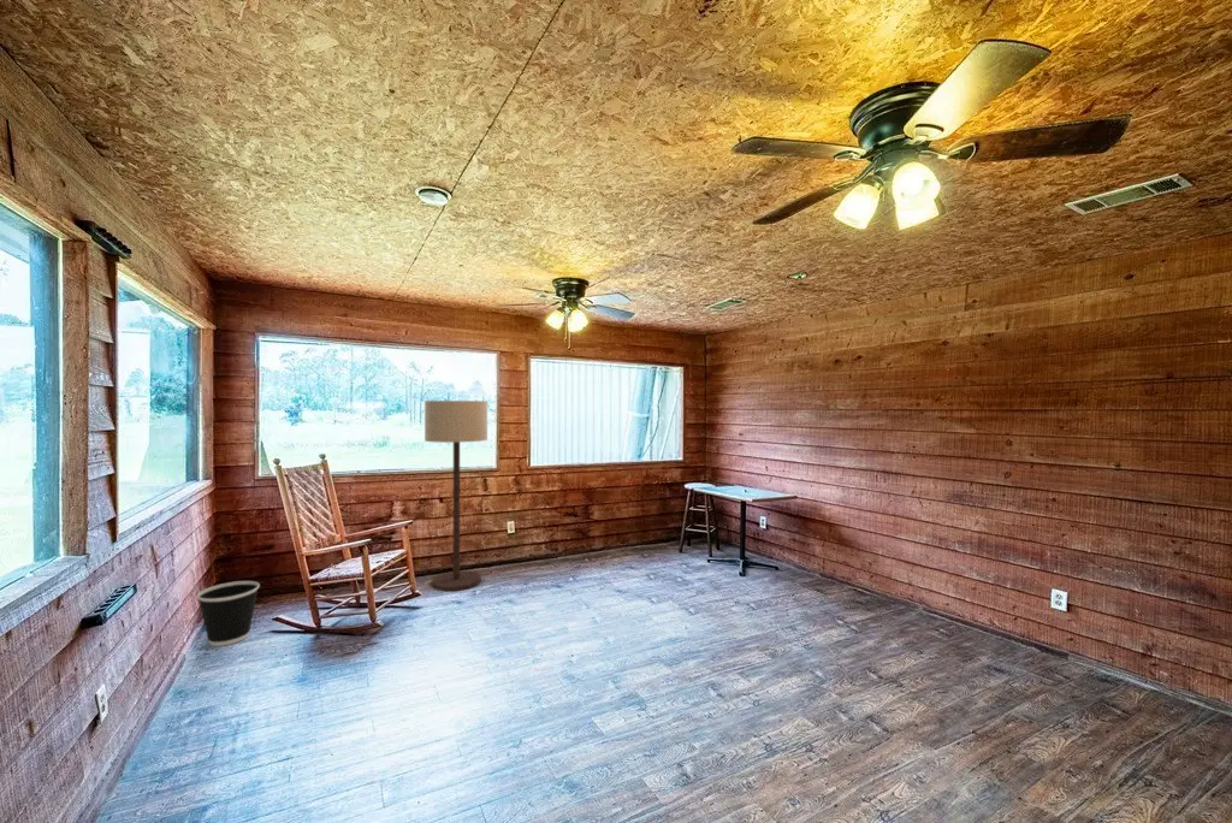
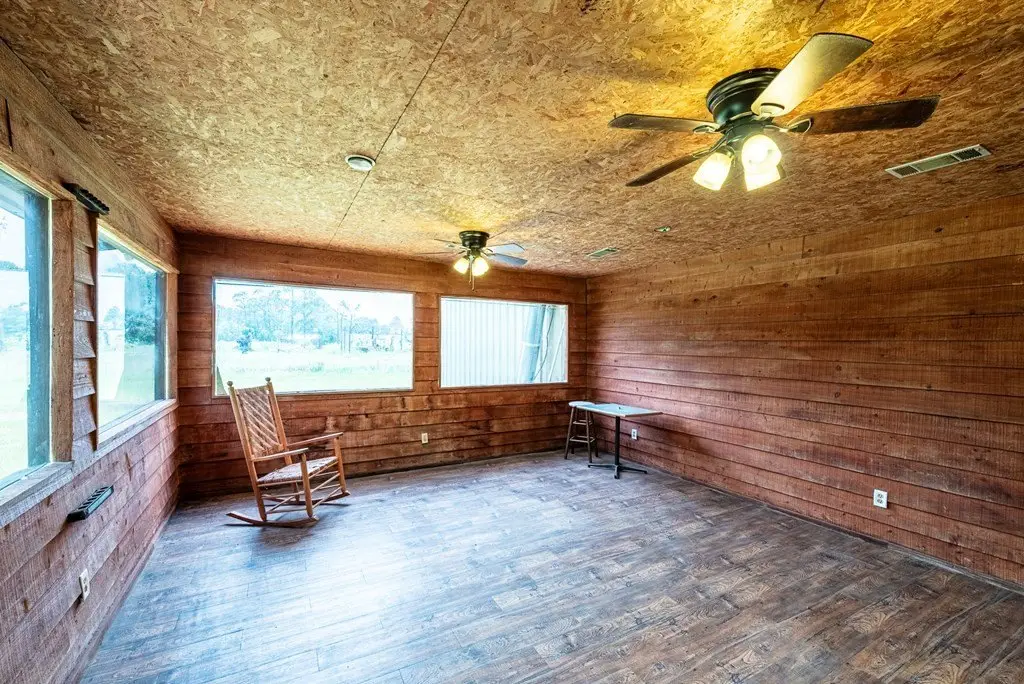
- wastebasket (229, 614)
- floor lamp (456, 491)
